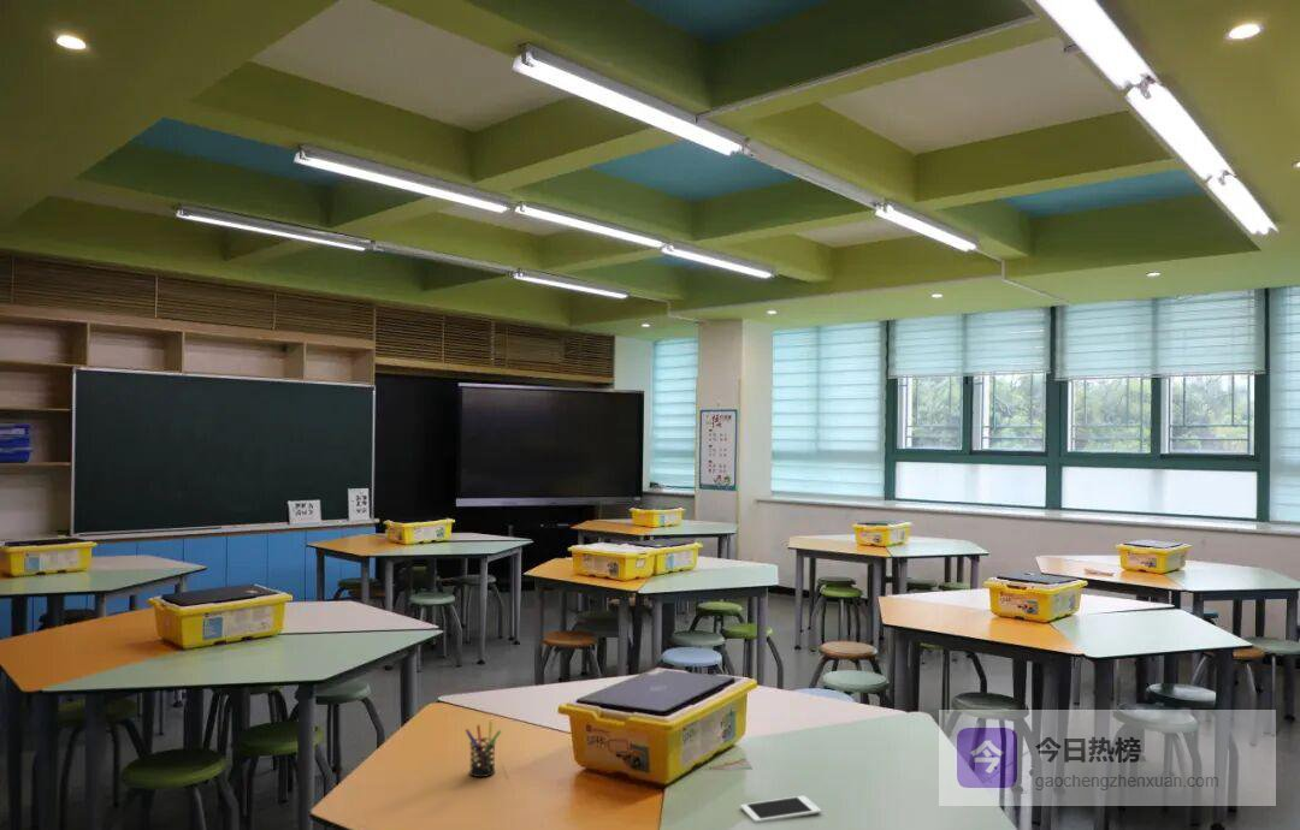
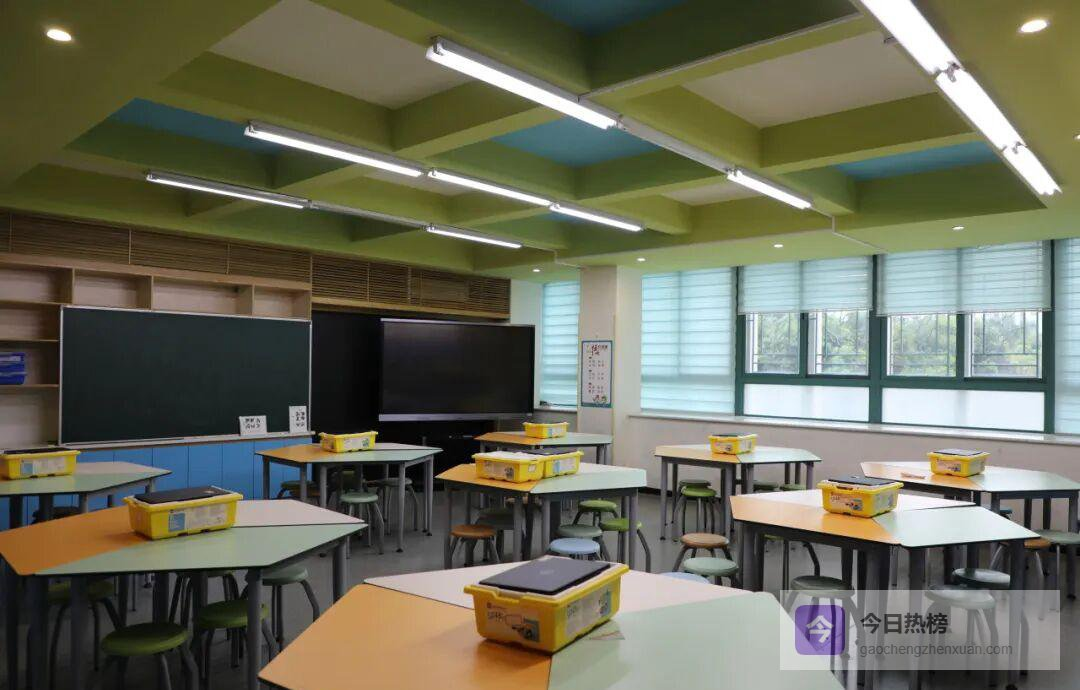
- cell phone (780, 808)
- pen holder (484, 747)
